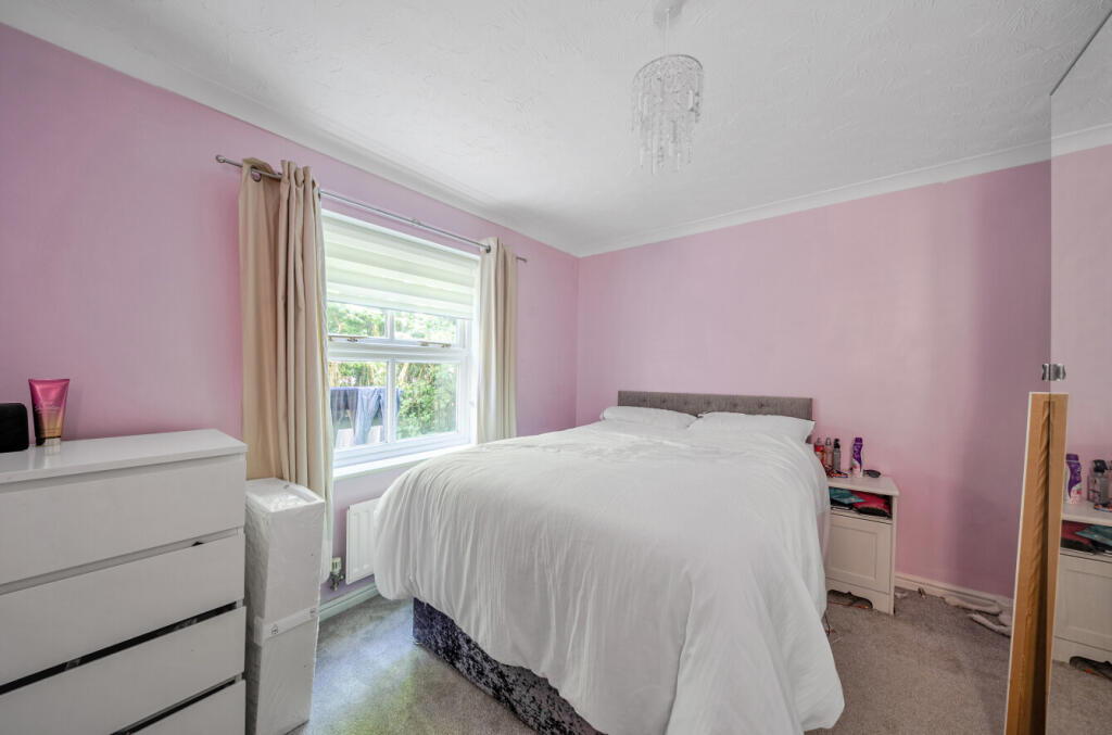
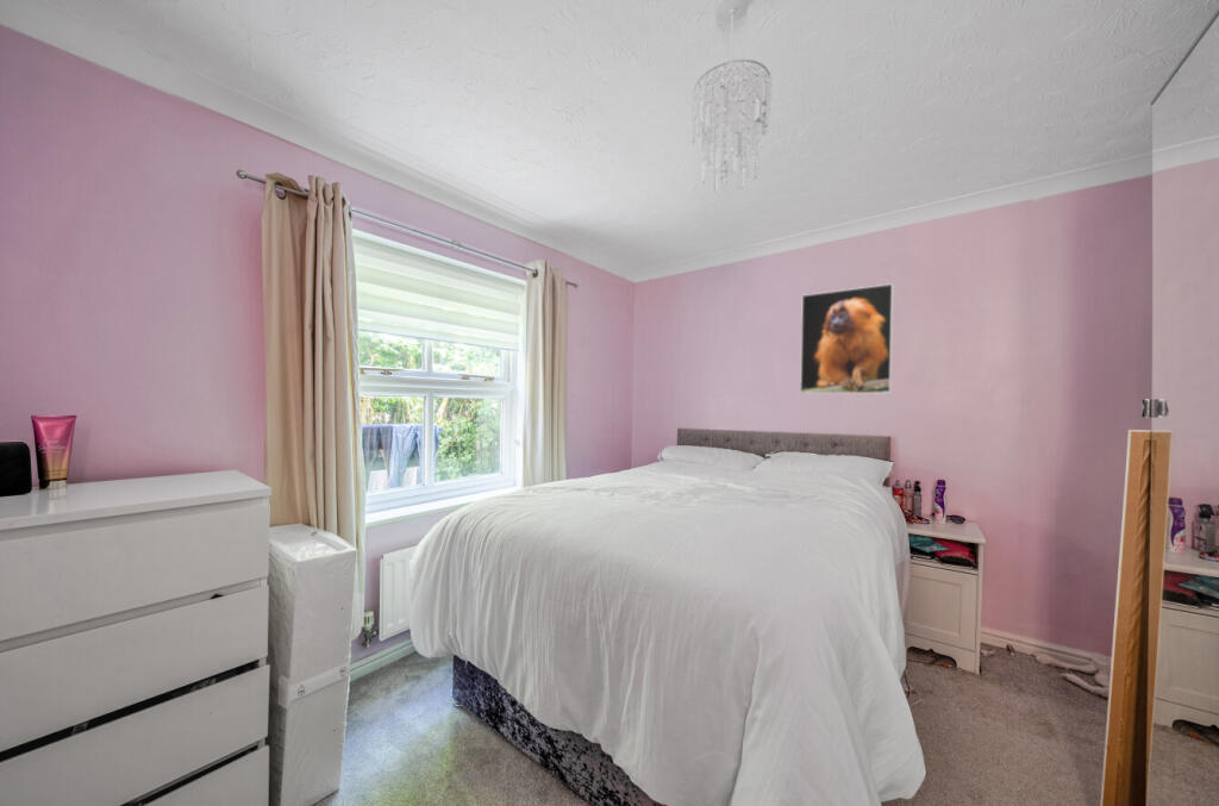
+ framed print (844, 342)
